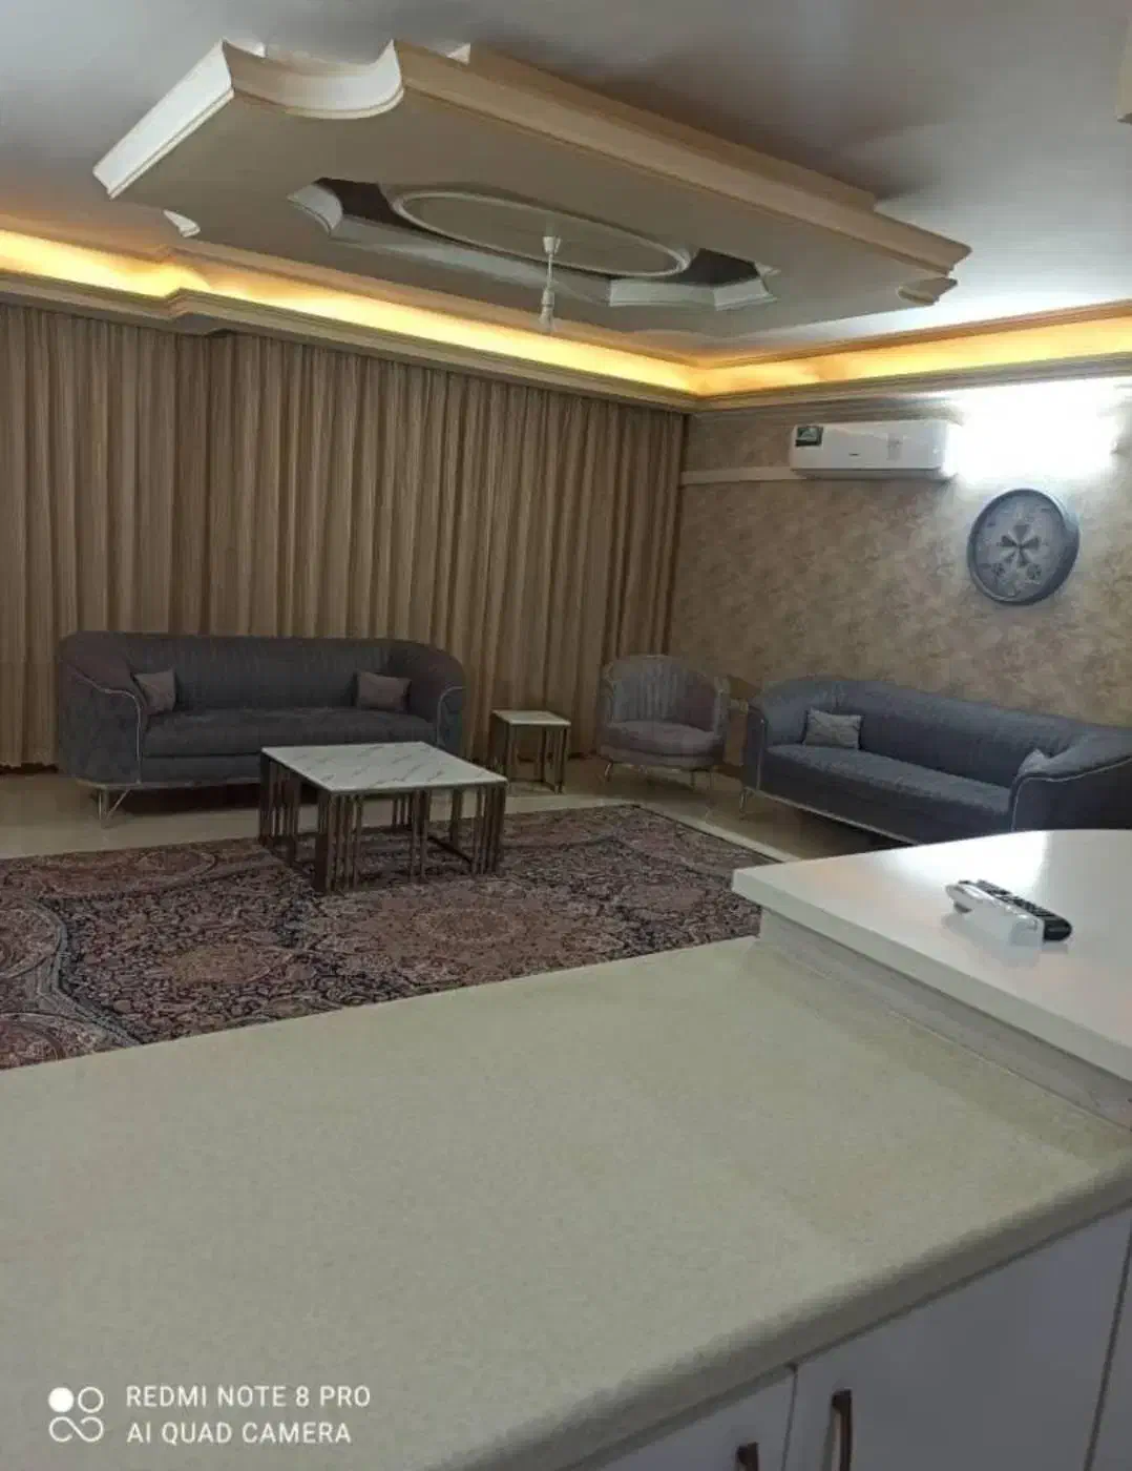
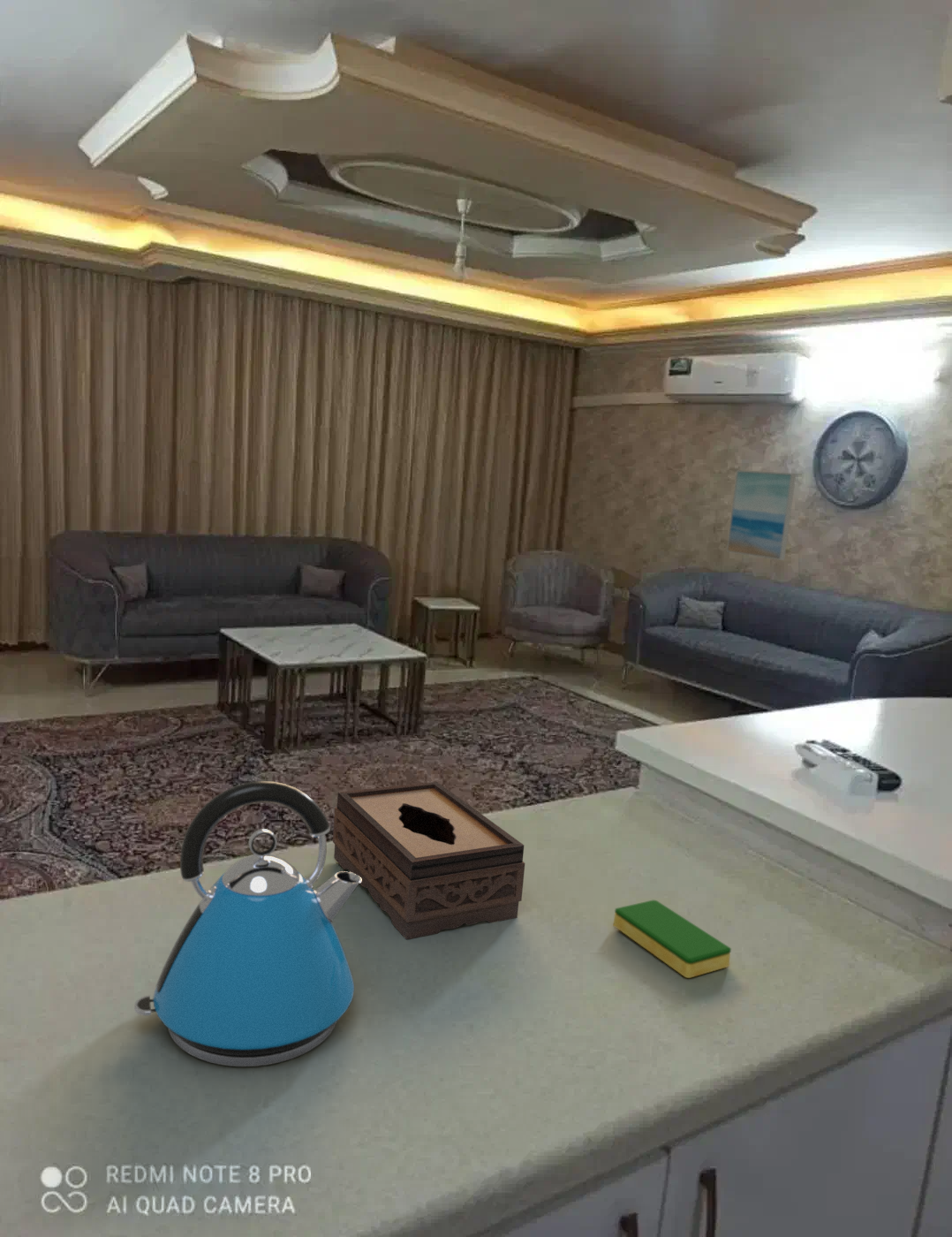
+ kettle (253, 900)
+ tissue box (423, 852)
+ dish sponge (669, 937)
+ wall art (759, 513)
